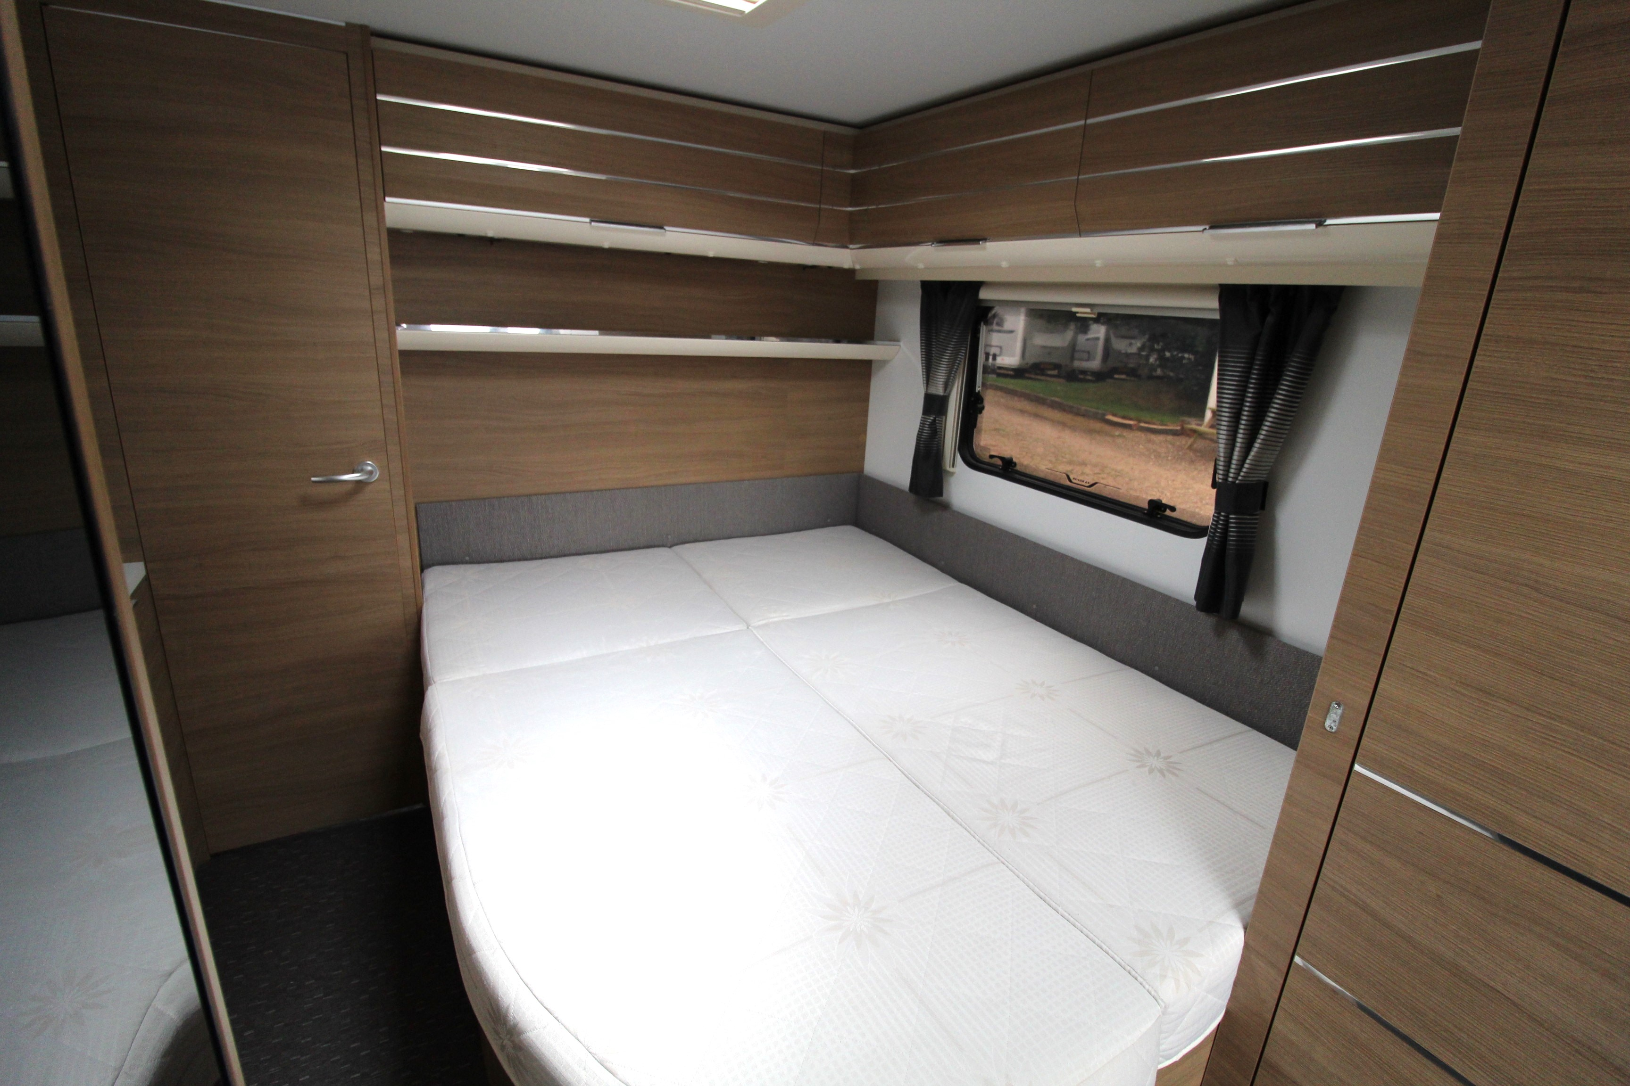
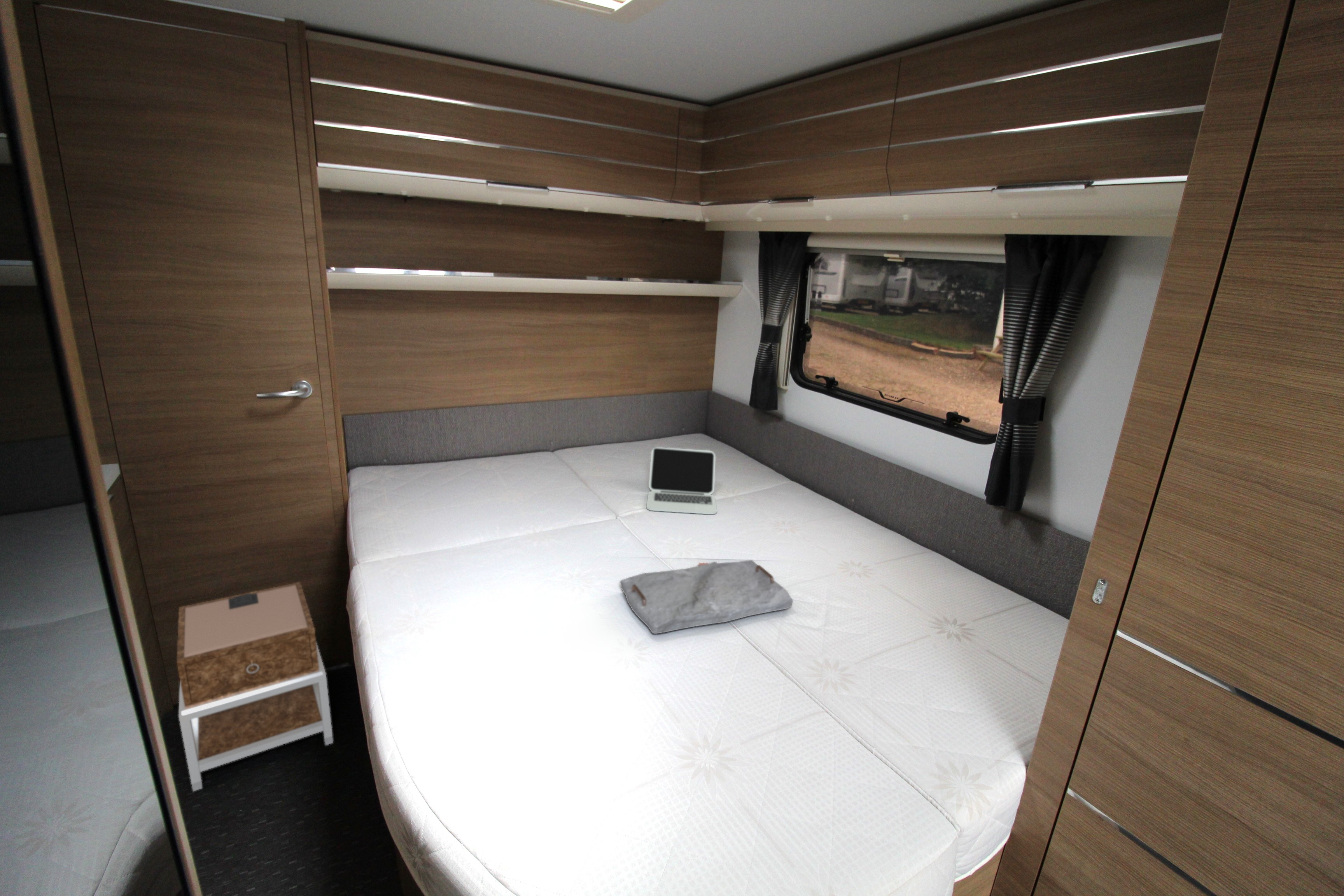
+ nightstand (254, 672)
+ serving tray (701, 585)
+ laptop (682, 479)
